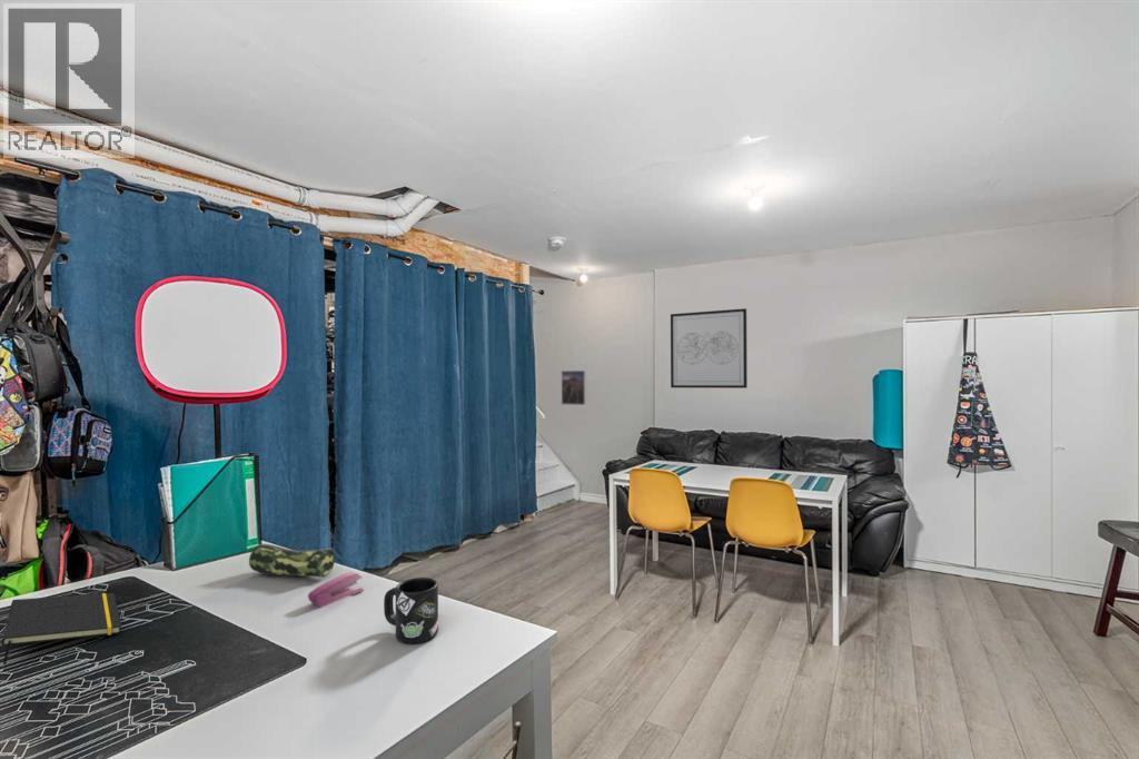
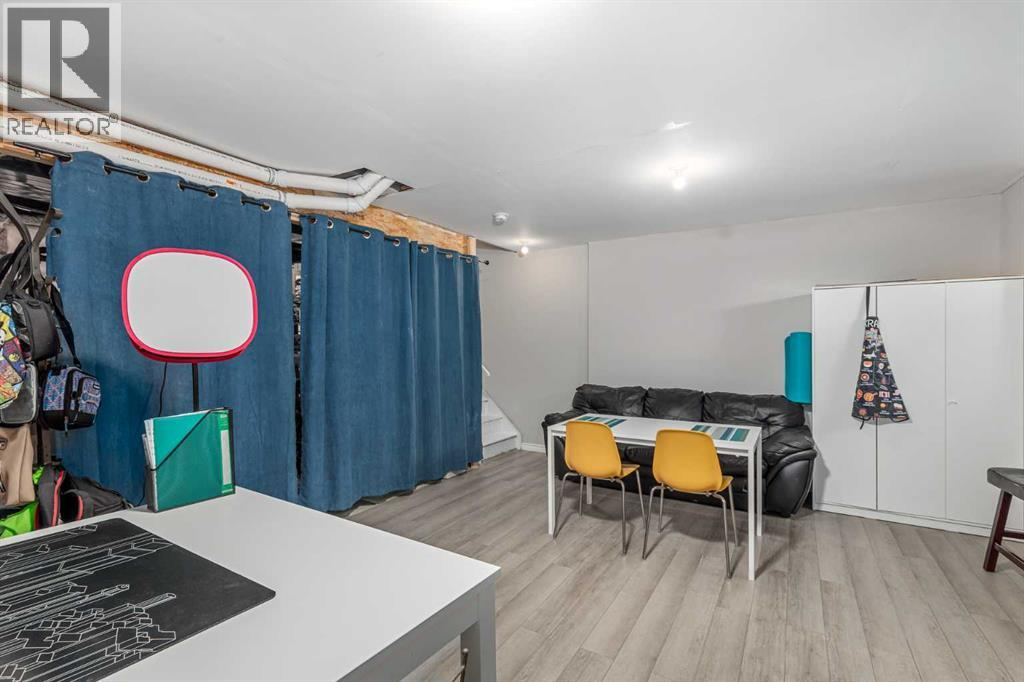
- stapler (336, 588)
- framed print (573, 387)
- mug (409, 608)
- wall art (706, 349)
- pencil case (294, 561)
- notepad (65, 615)
